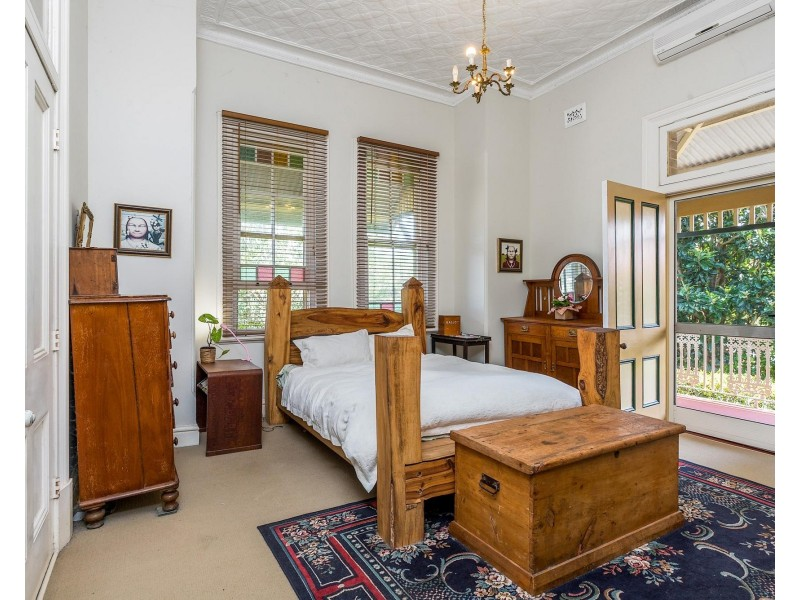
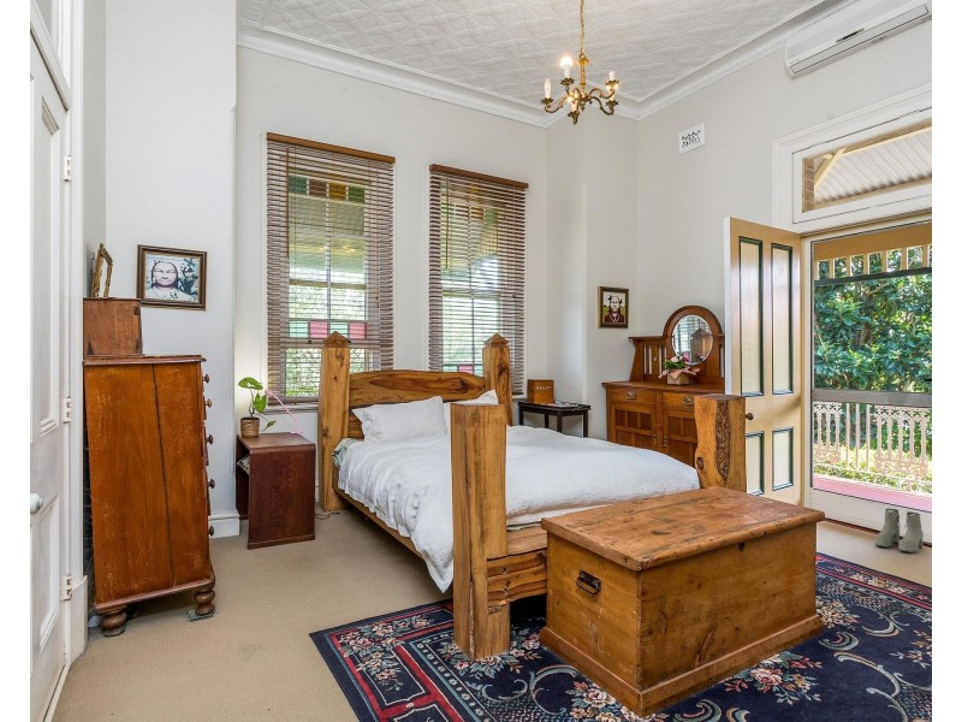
+ boots (898, 529)
